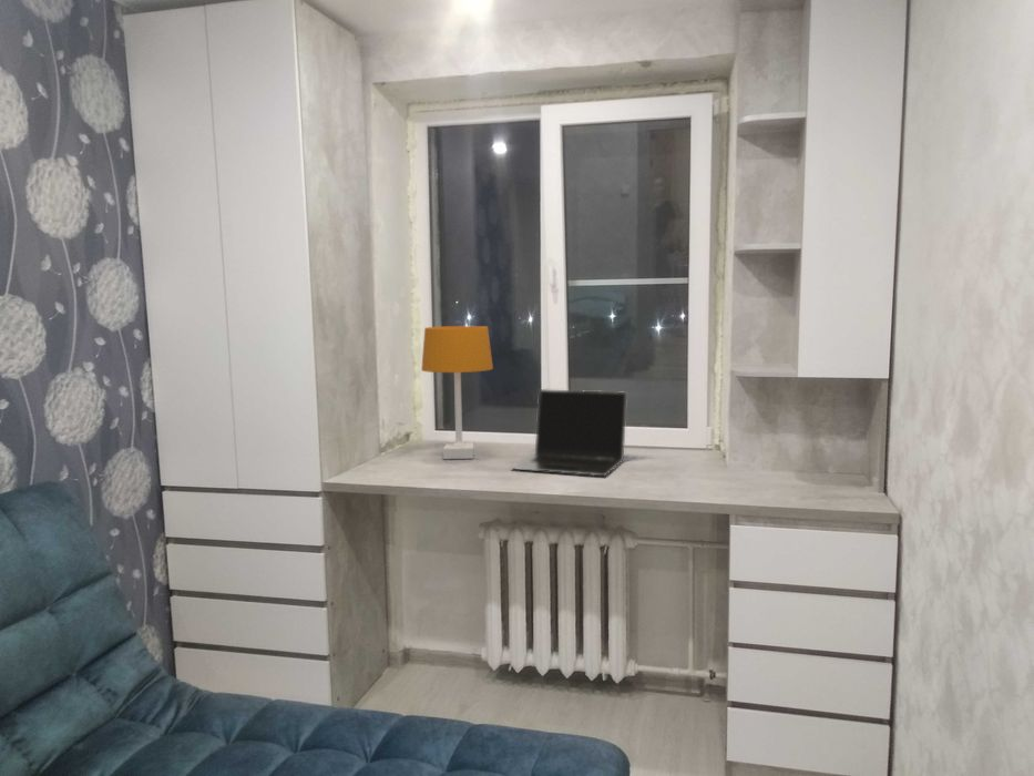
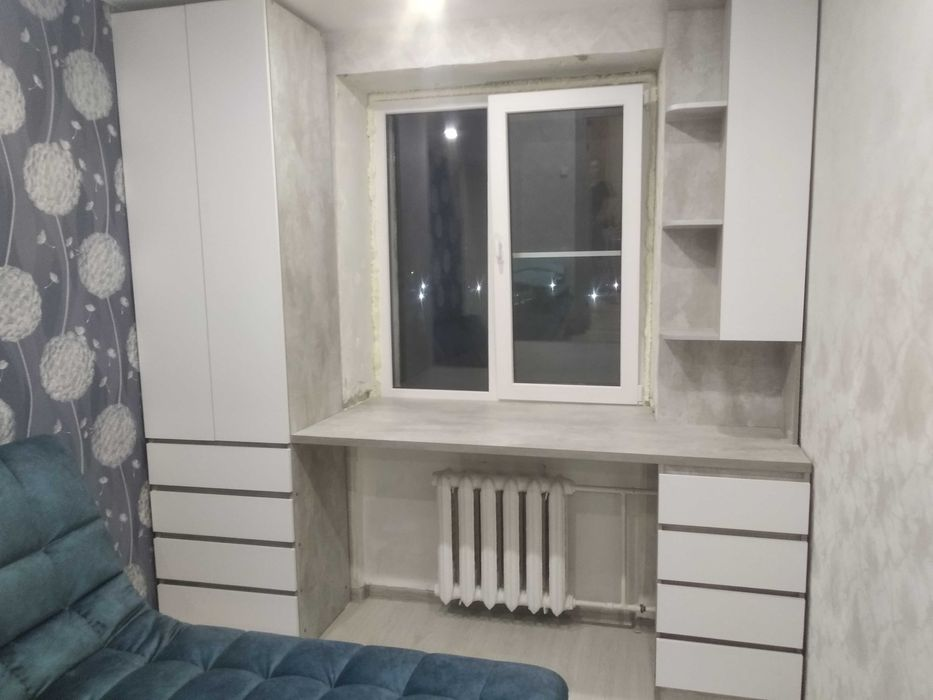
- desk lamp (458, 391)
- laptop (570, 429)
